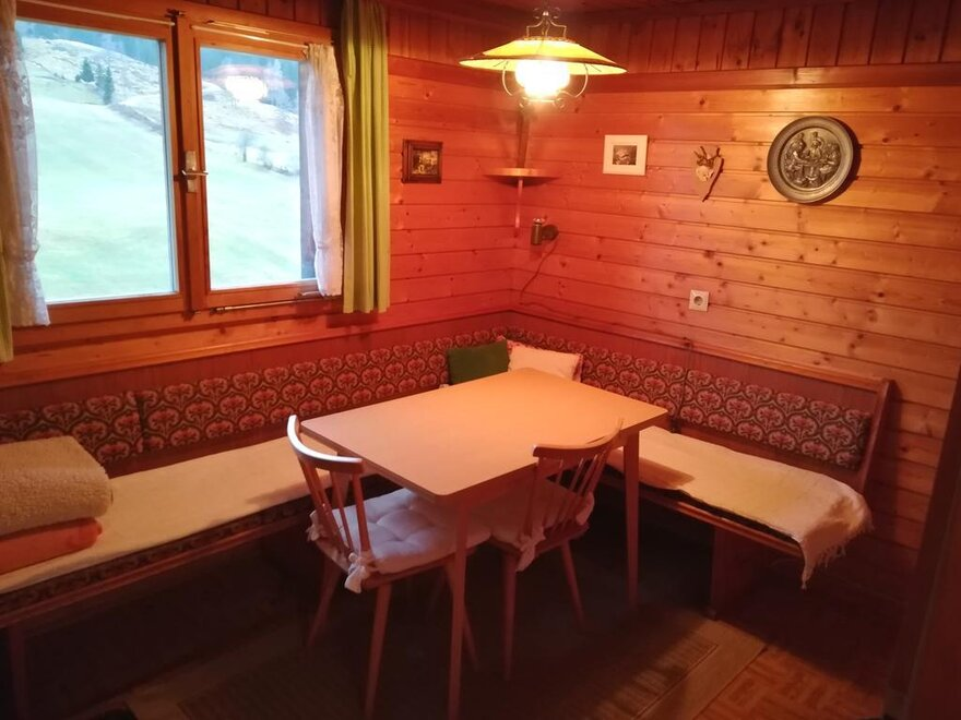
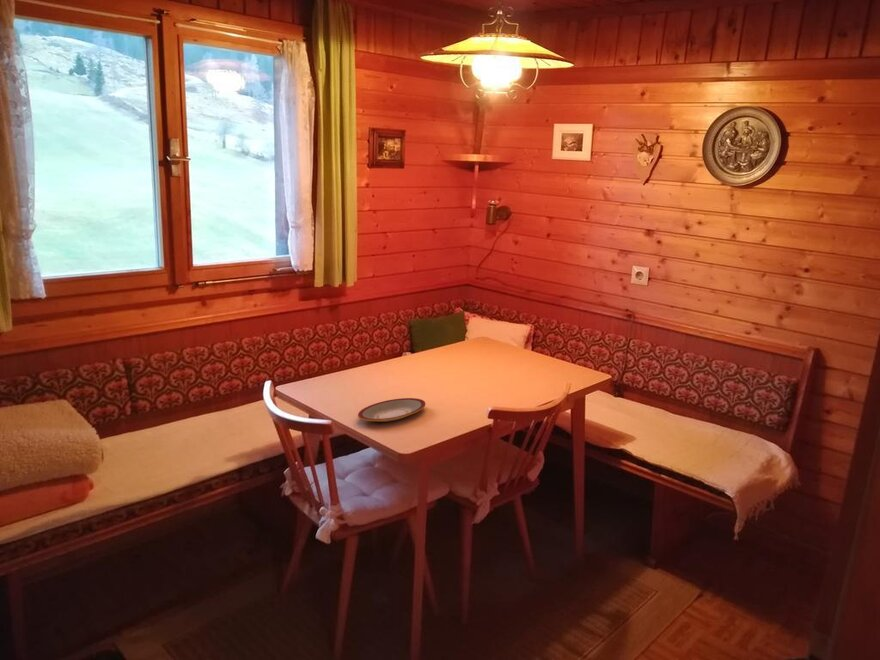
+ plate (392, 411)
